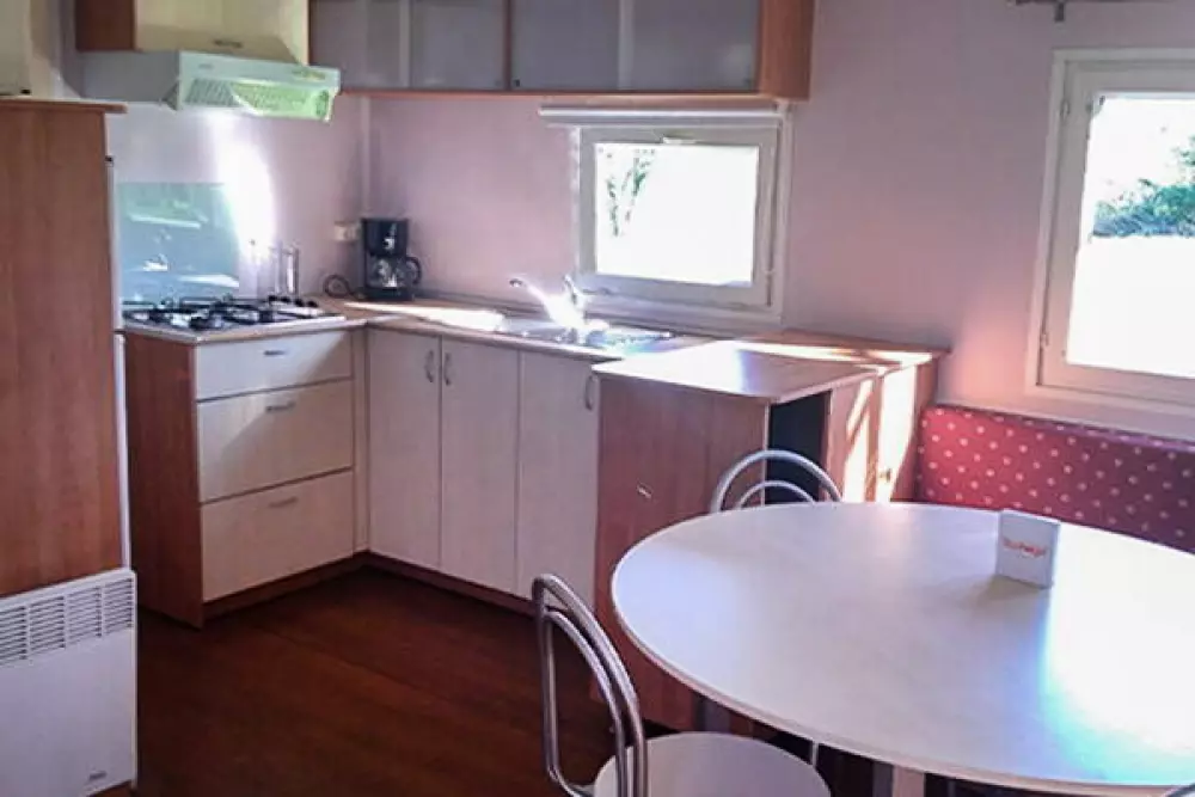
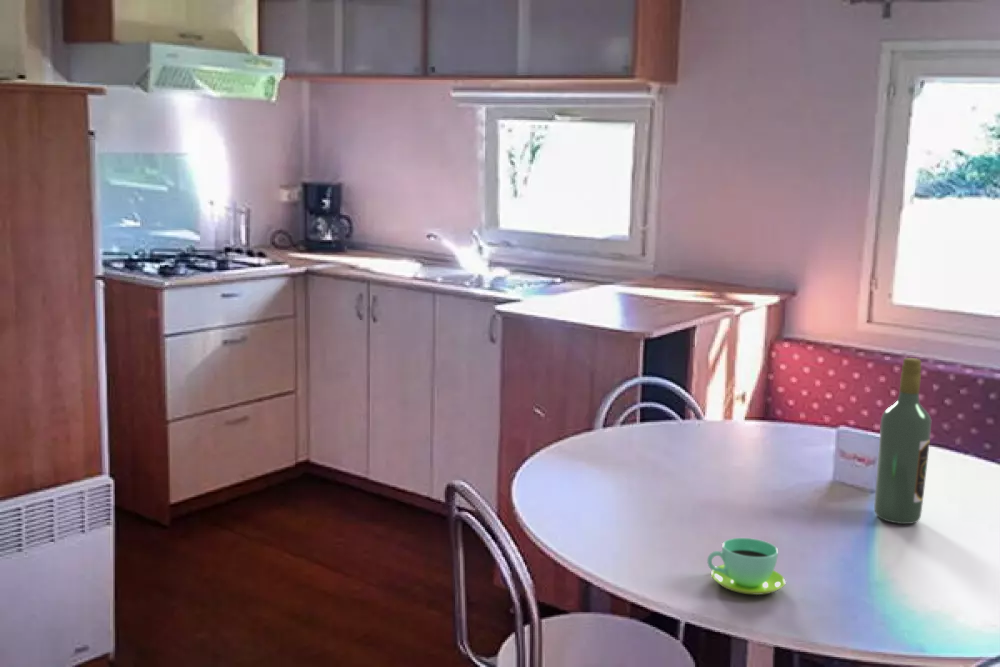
+ wine bottle (904, 439)
+ cup (746, 565)
